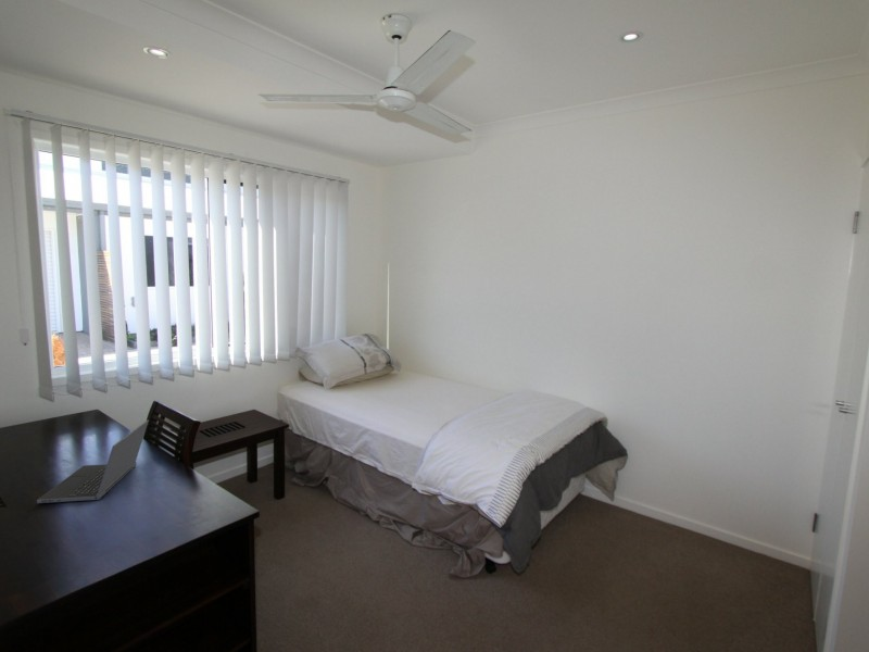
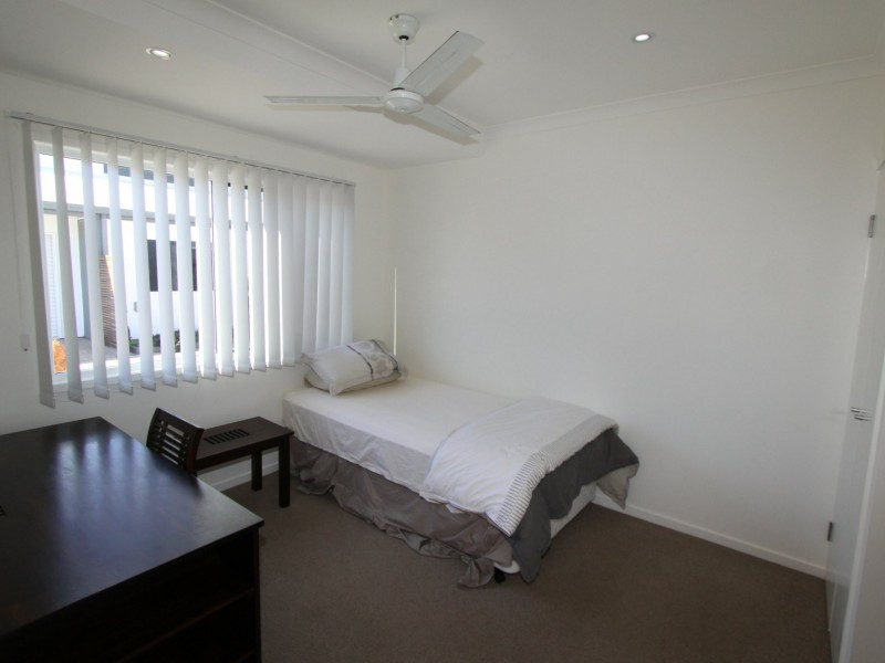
- laptop computer (98, 465)
